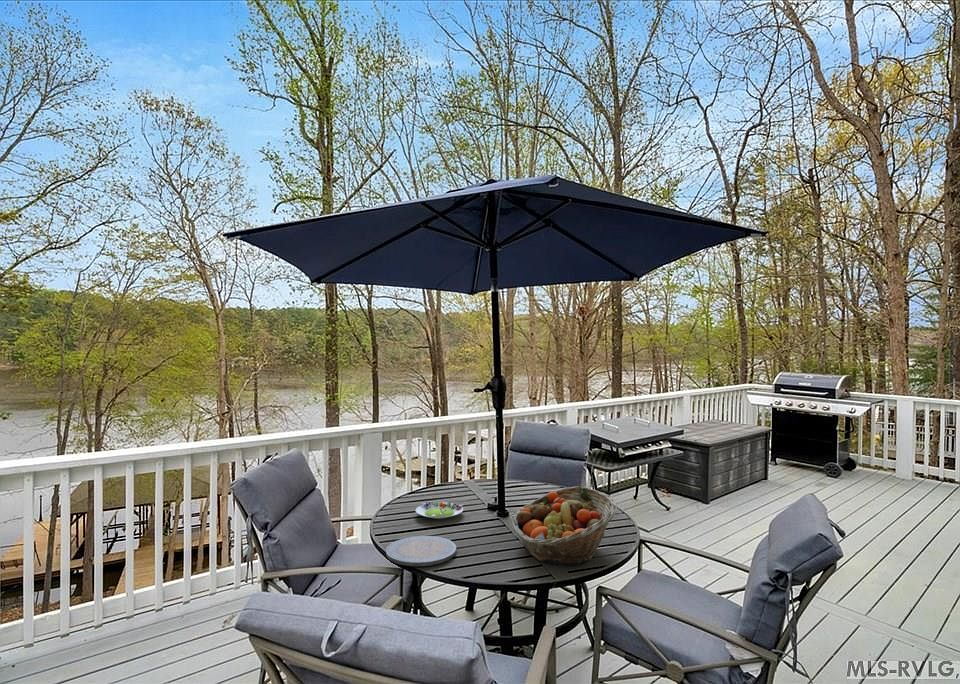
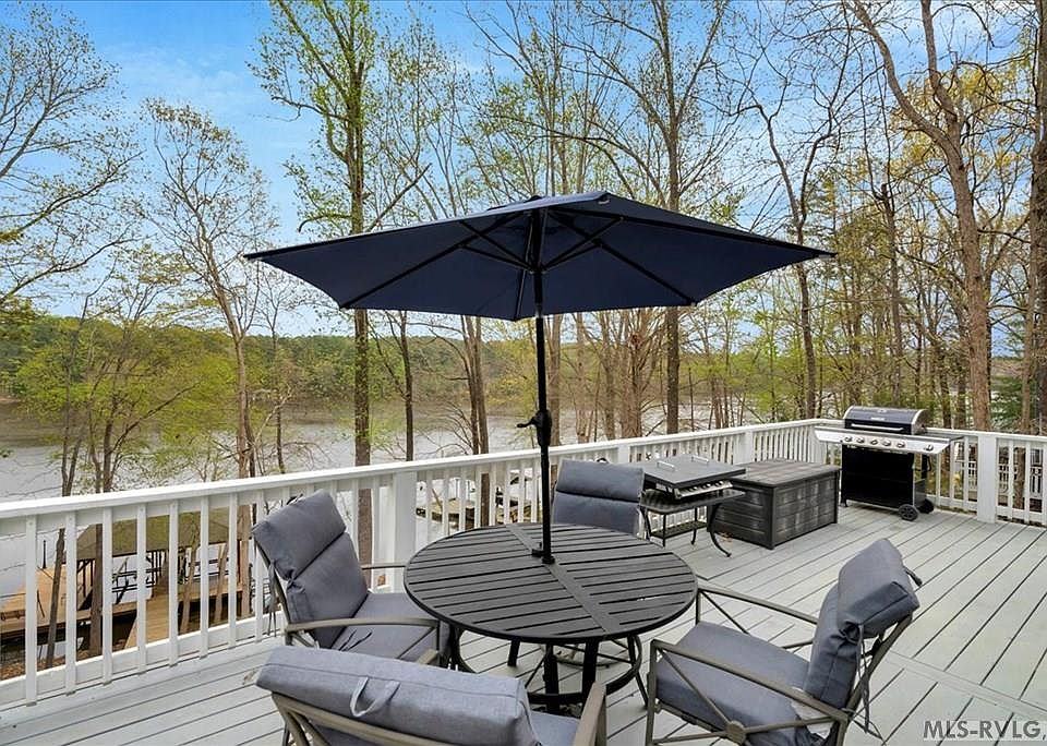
- plate (421, 550)
- fruit basket (563, 522)
- salad plate (439, 510)
